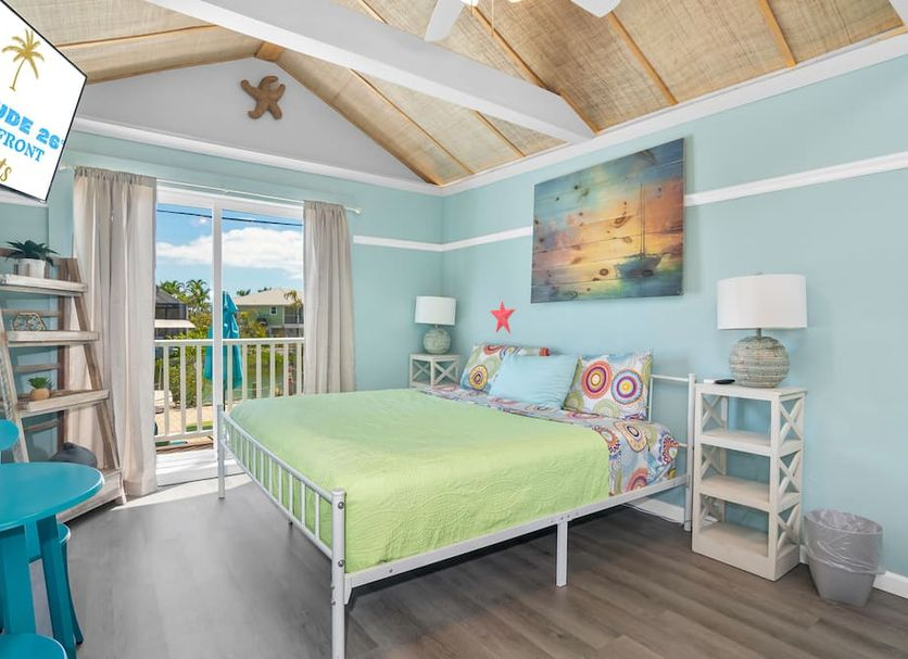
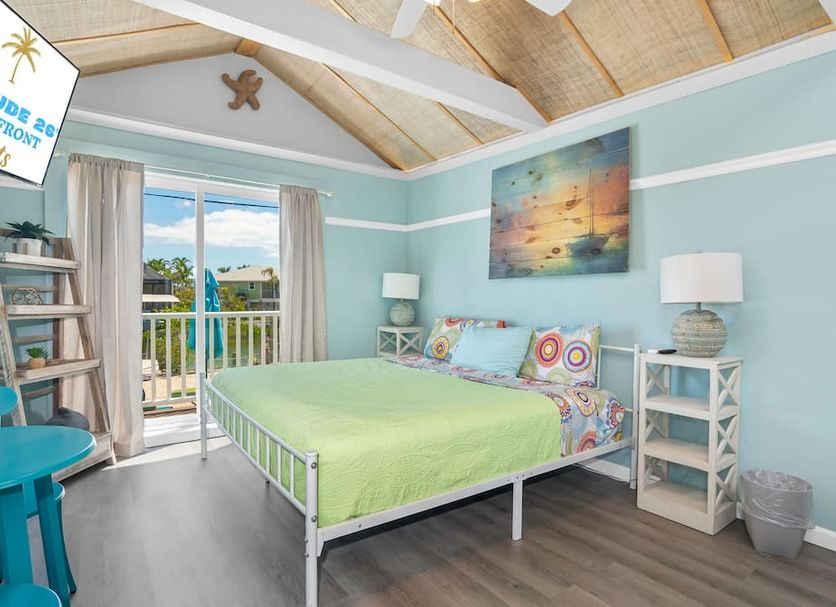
- decorative star (502, 317)
